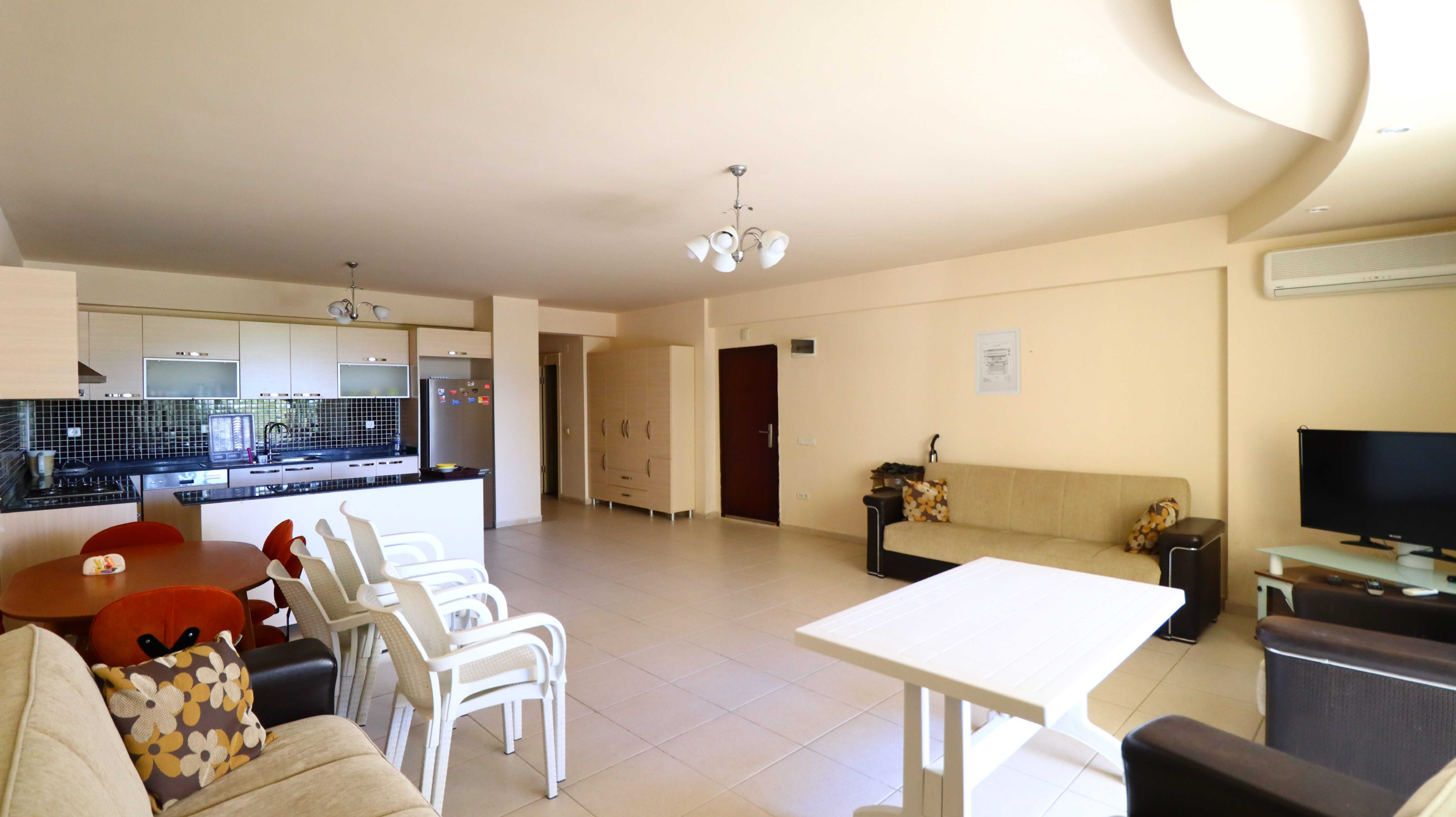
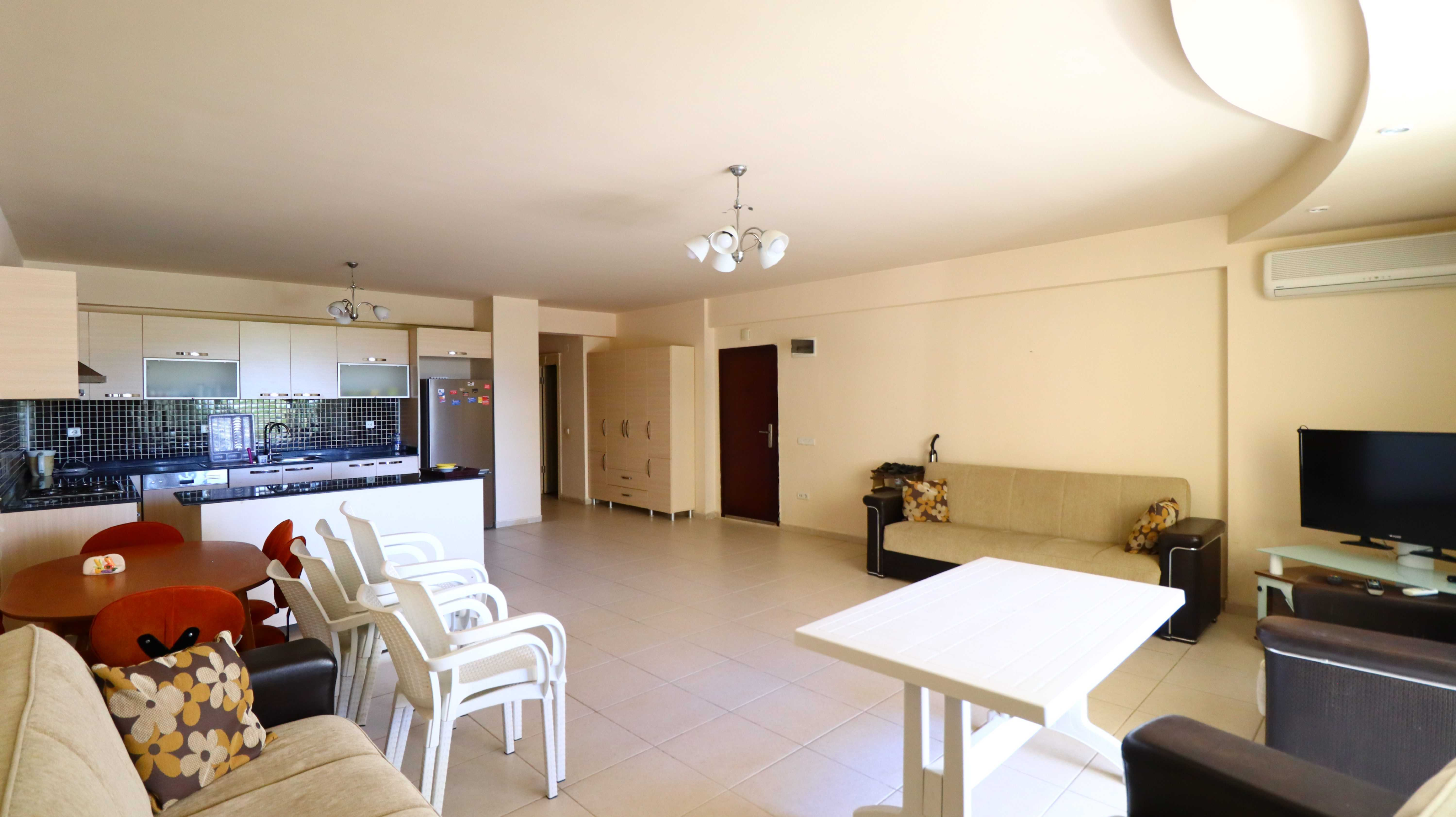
- wall art (997, 362)
